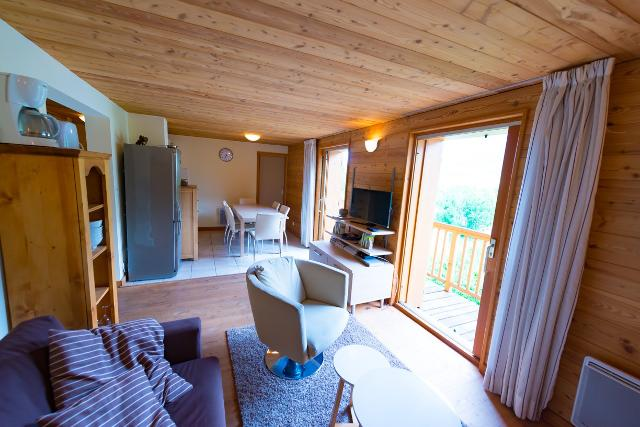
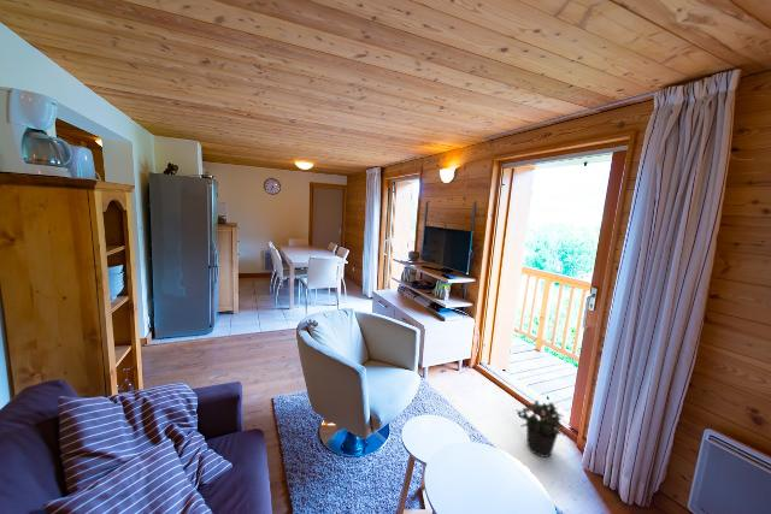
+ potted plant (543, 426)
